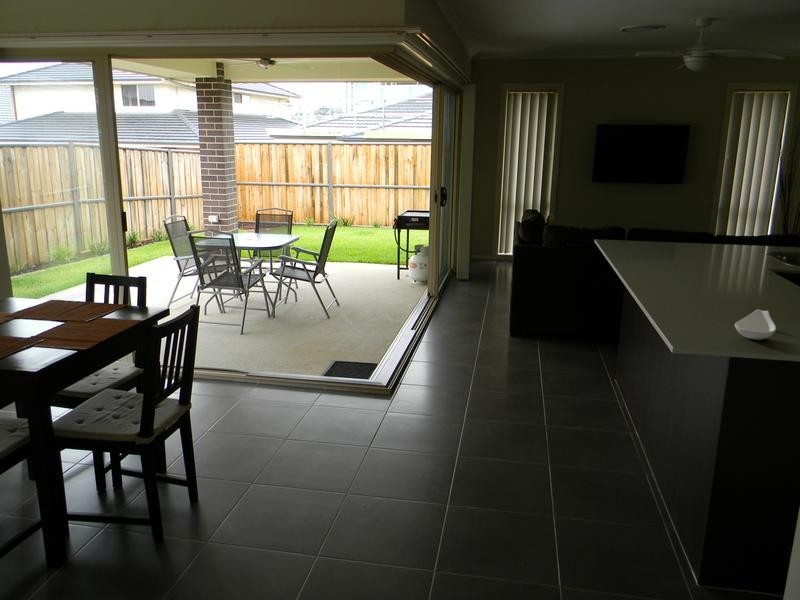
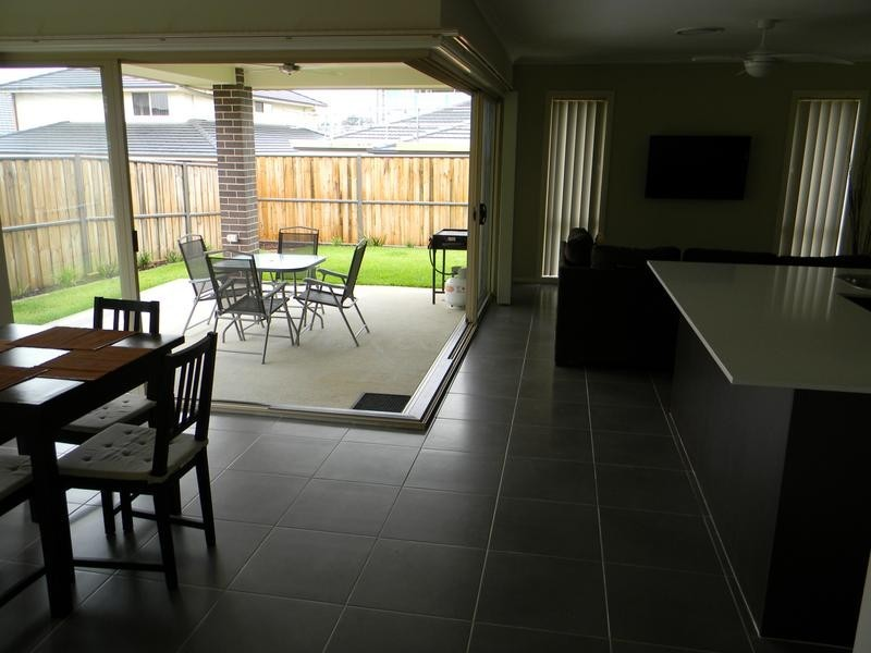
- spoon rest (757, 323)
